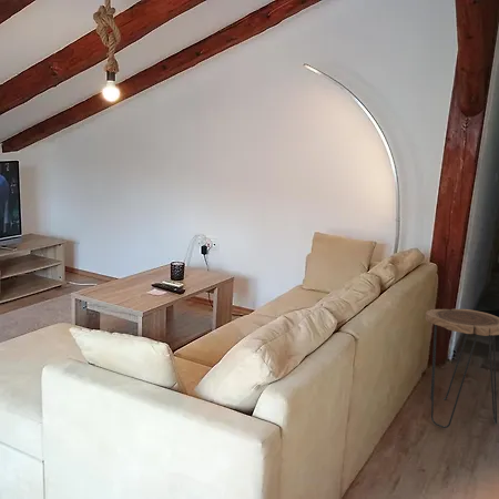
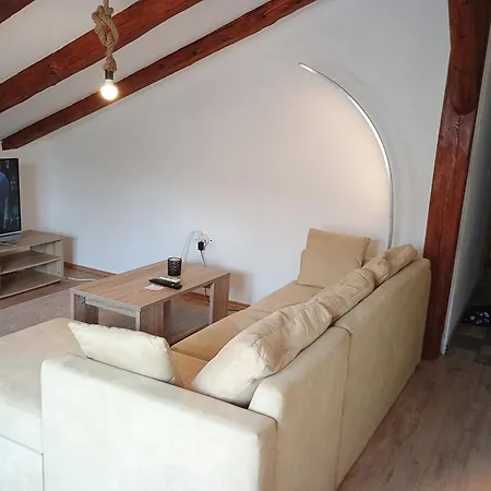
- side table (457, 366)
